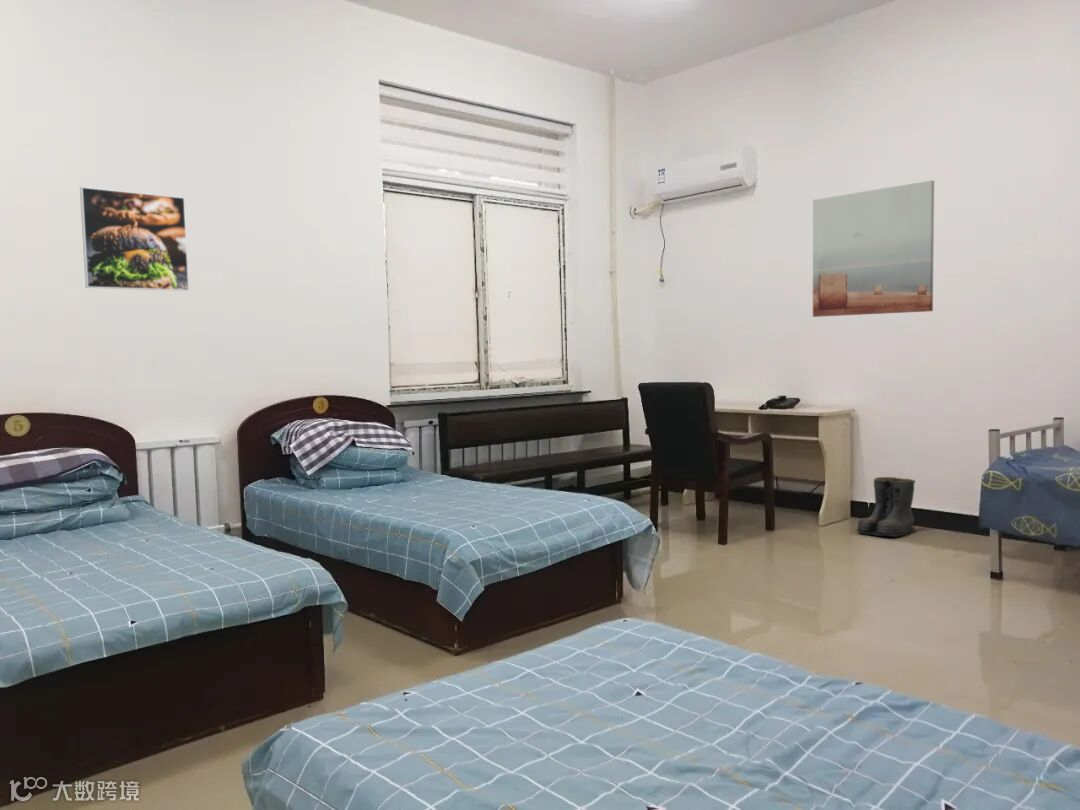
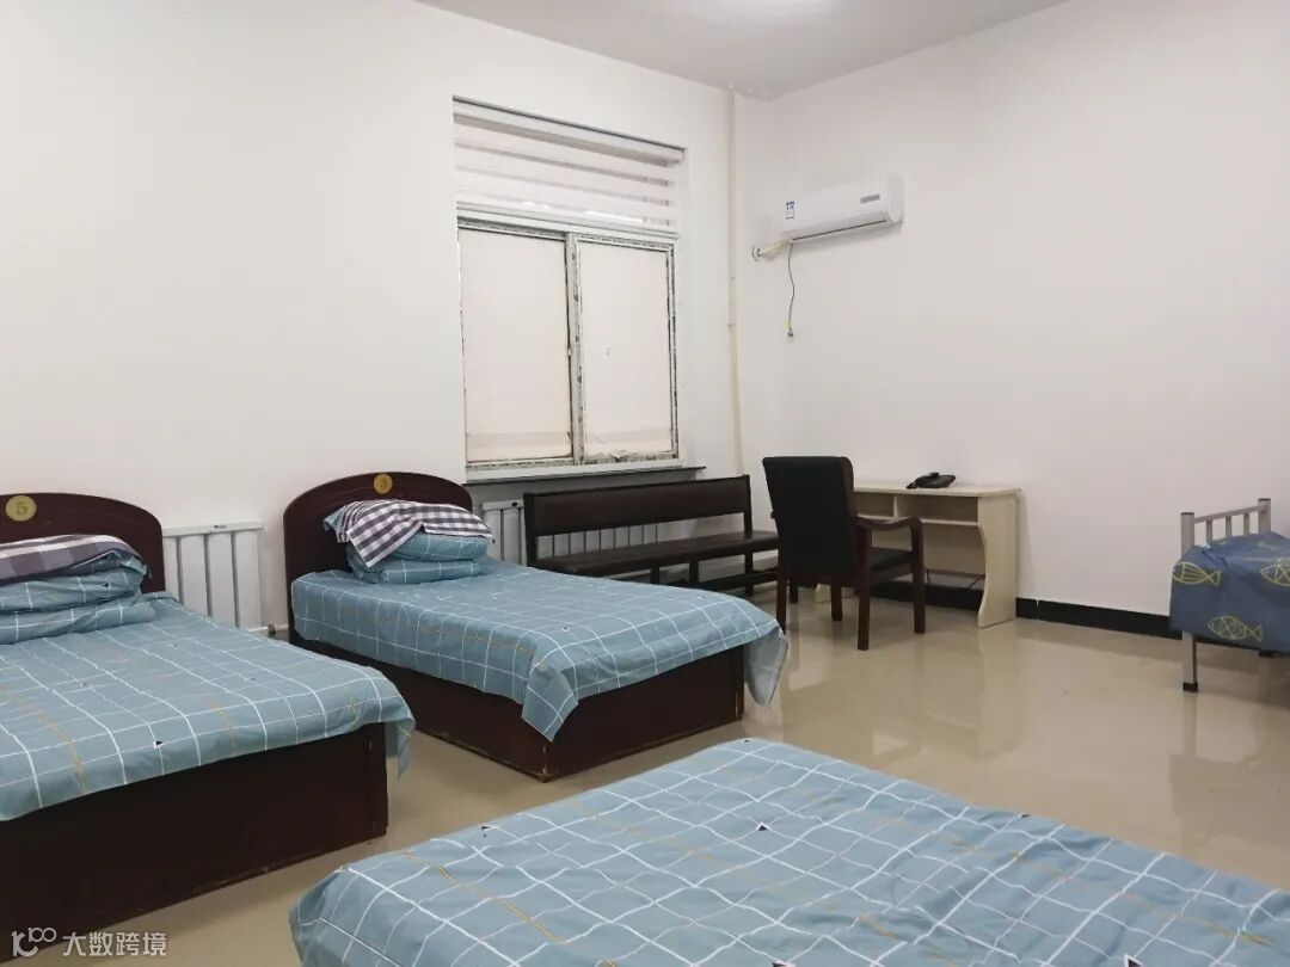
- boots (886, 505)
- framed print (136, 241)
- wall art (870, 252)
